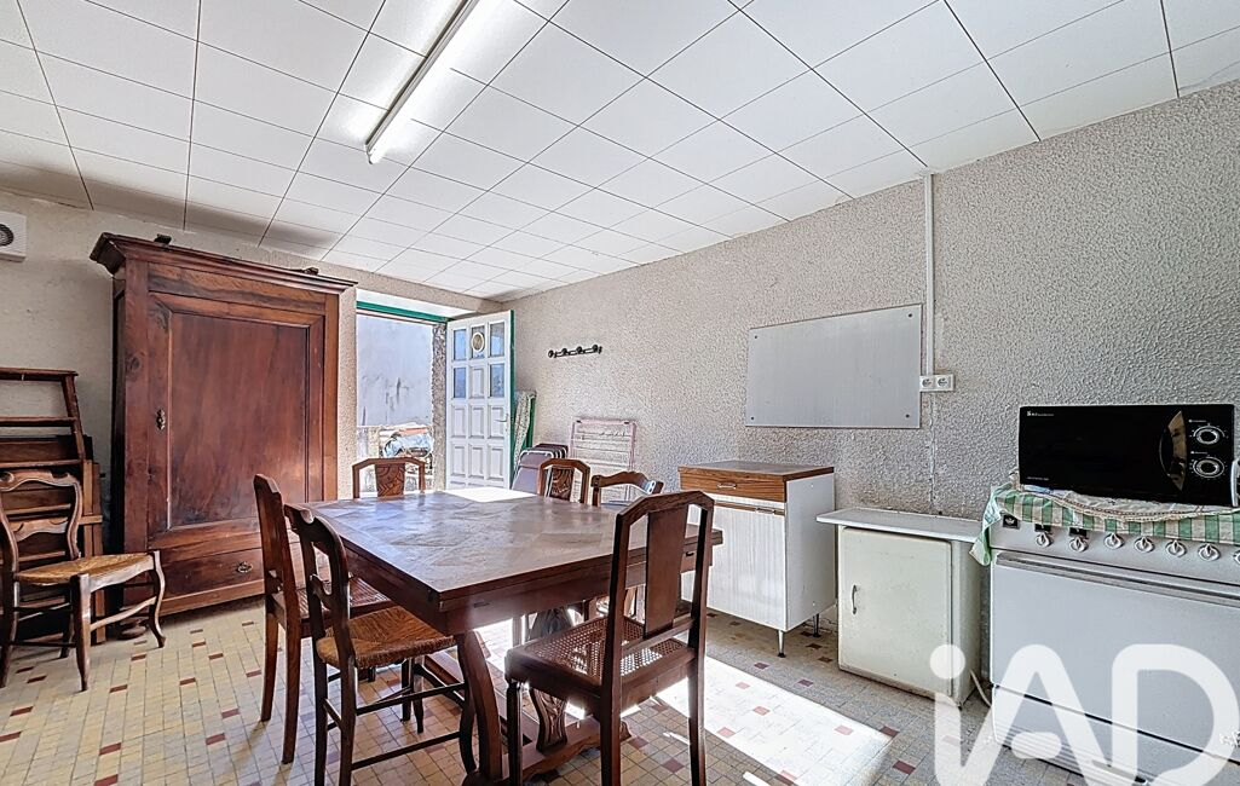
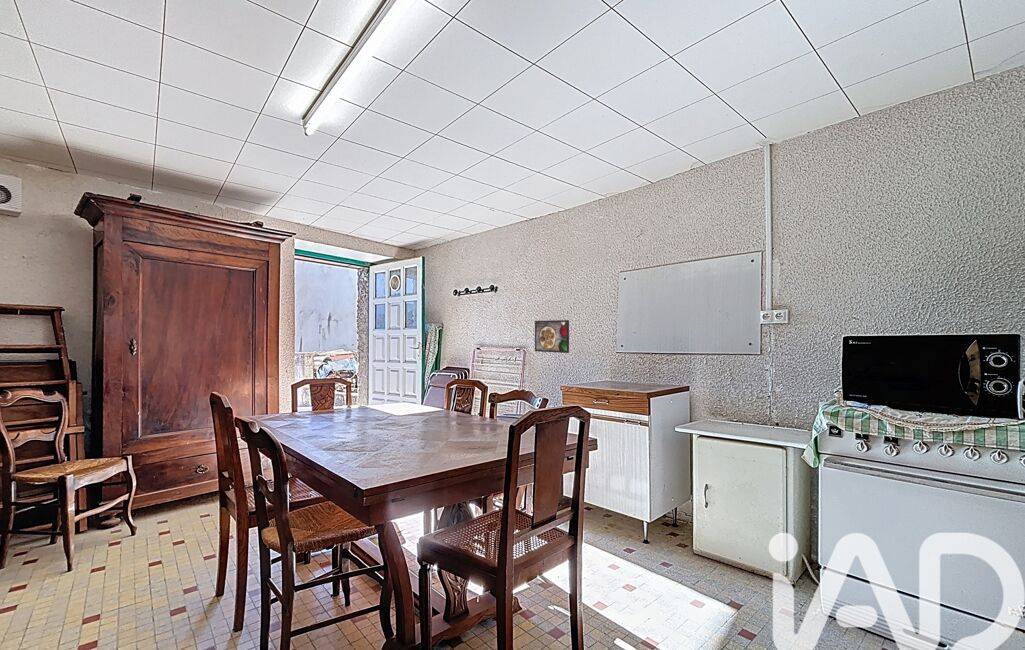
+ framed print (551, 336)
